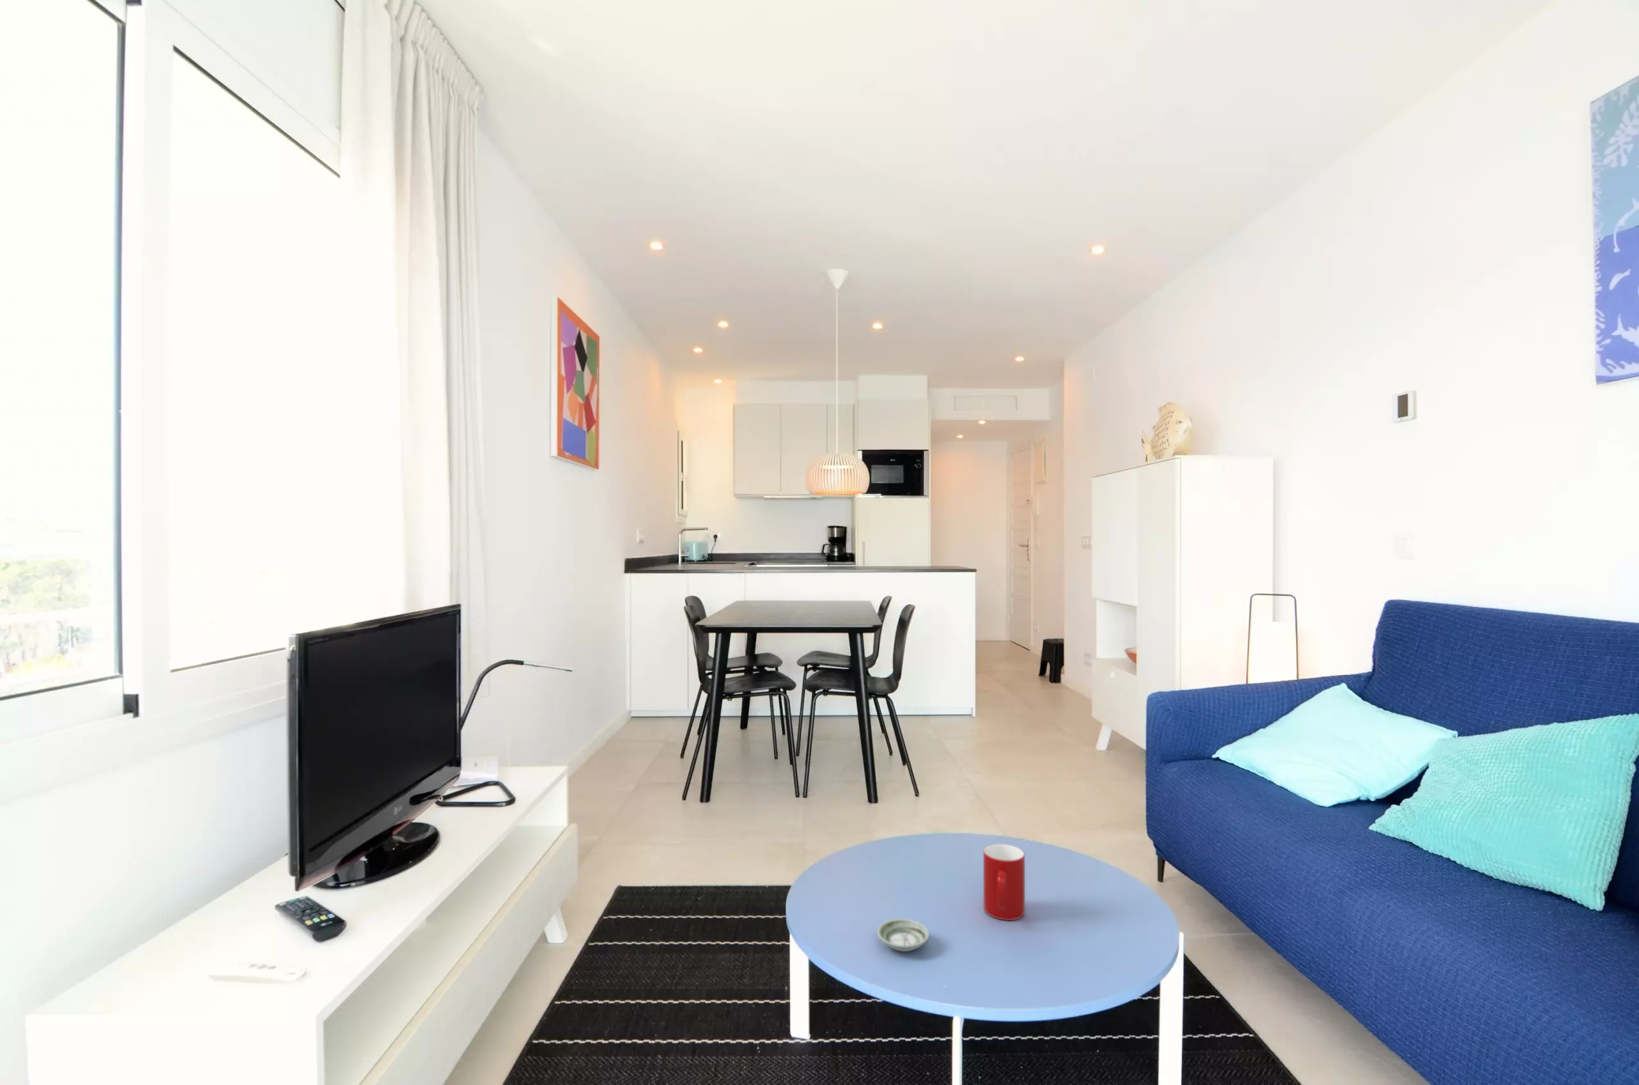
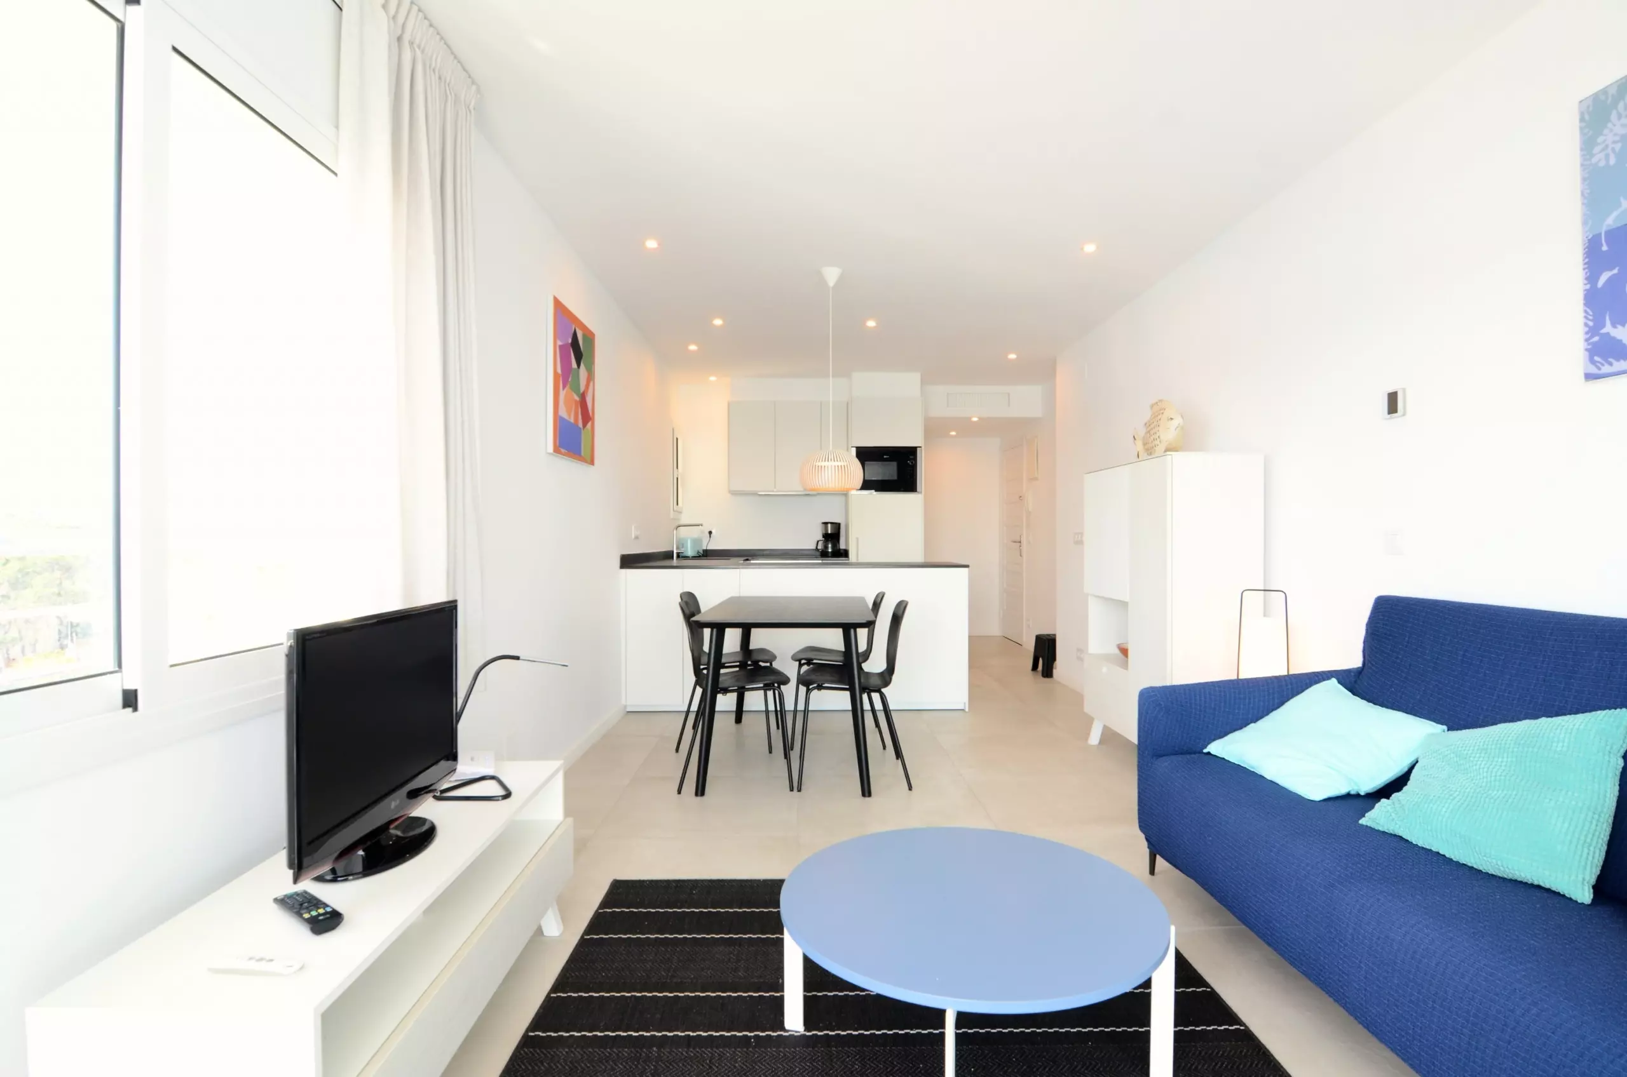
- saucer (902, 937)
- cup (1001, 884)
